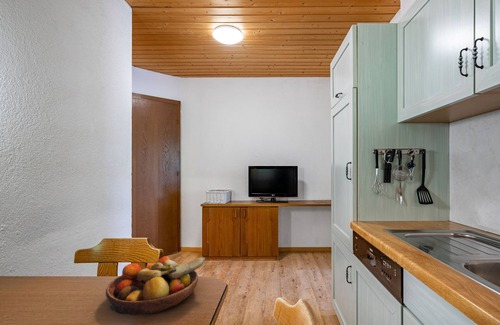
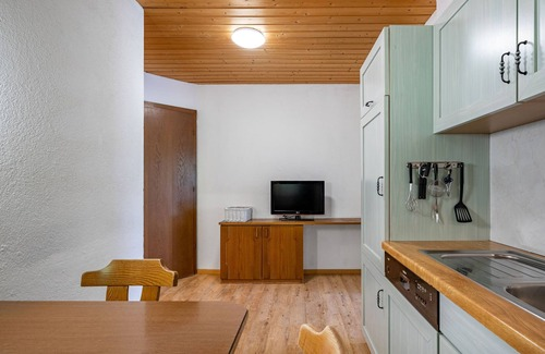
- fruit bowl (155, 276)
